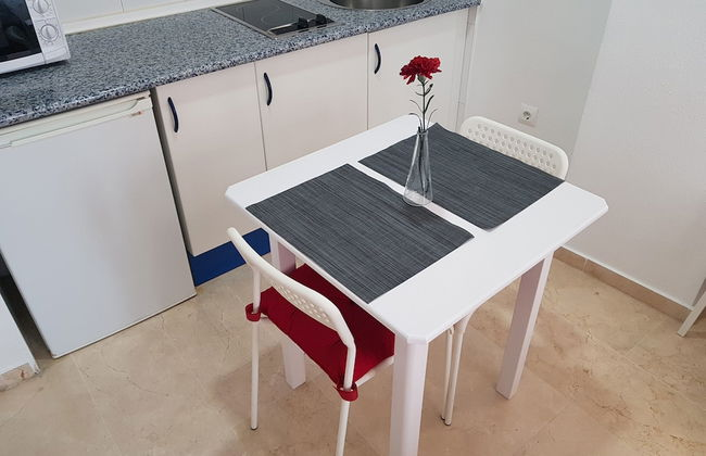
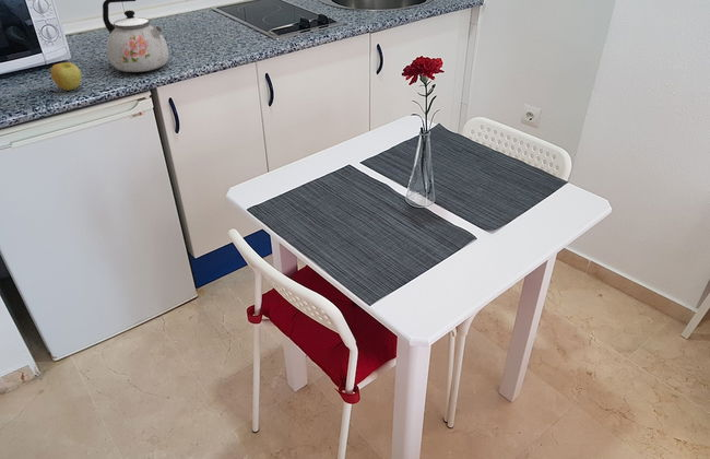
+ kettle (134, 33)
+ apple (67, 76)
